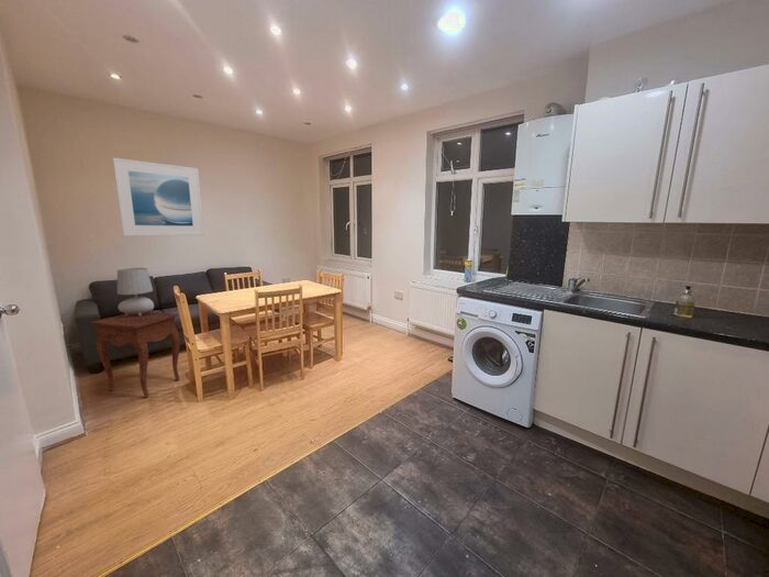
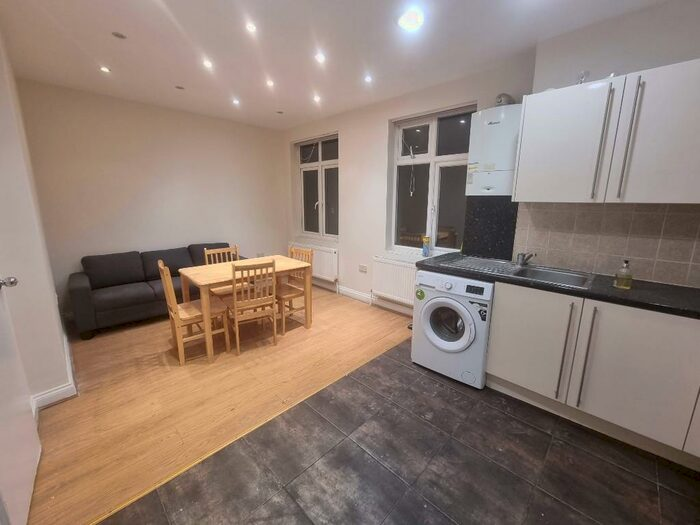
- side table (141, 352)
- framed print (163, 200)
- table lamp (134, 291)
